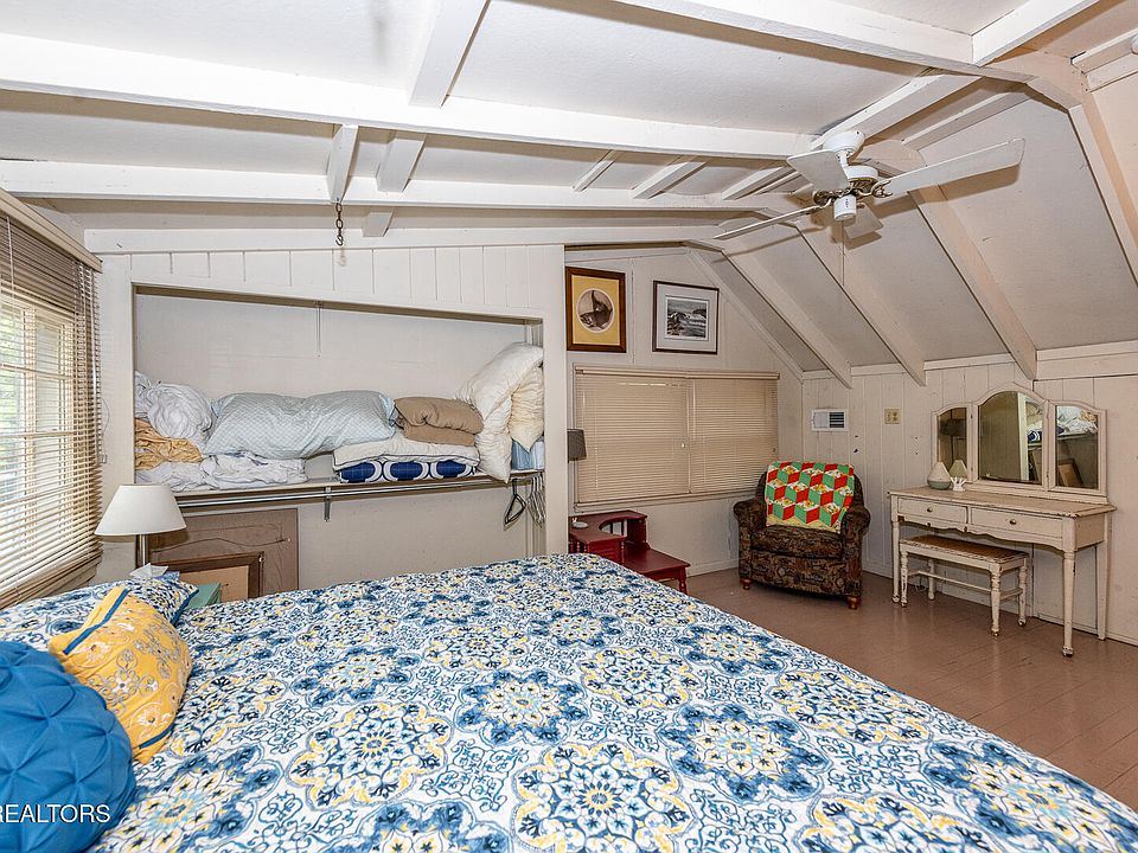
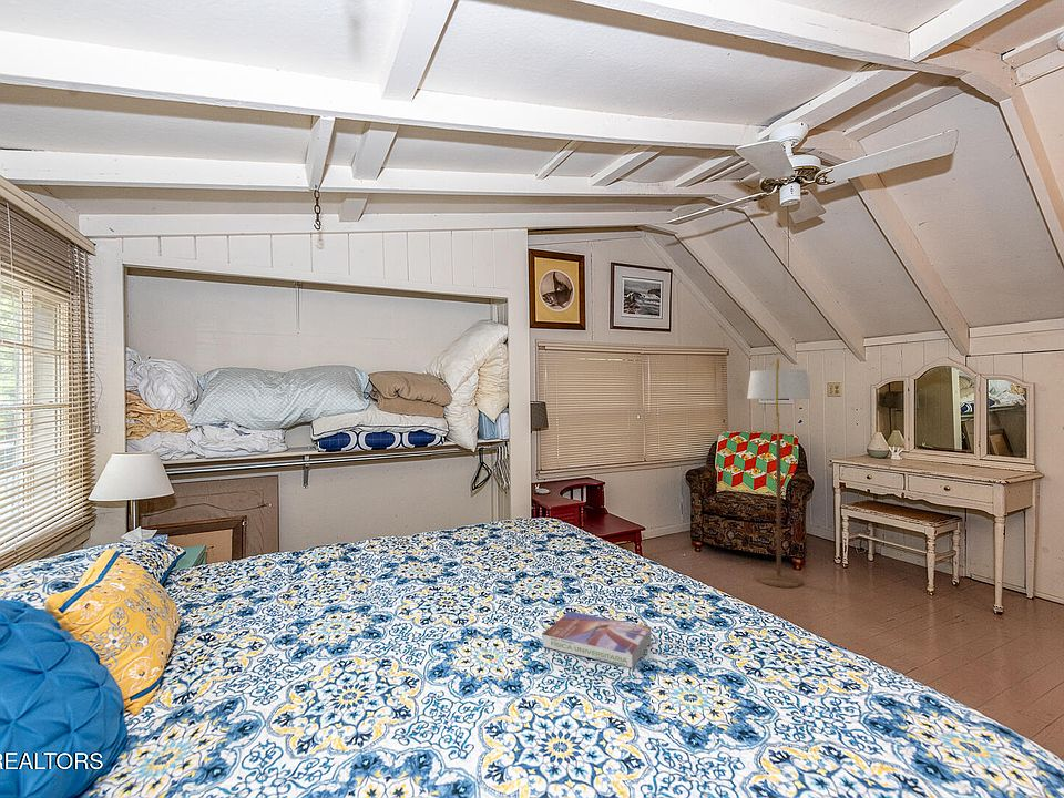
+ floor lamp (778, 470)
+ textbook (597, 636)
